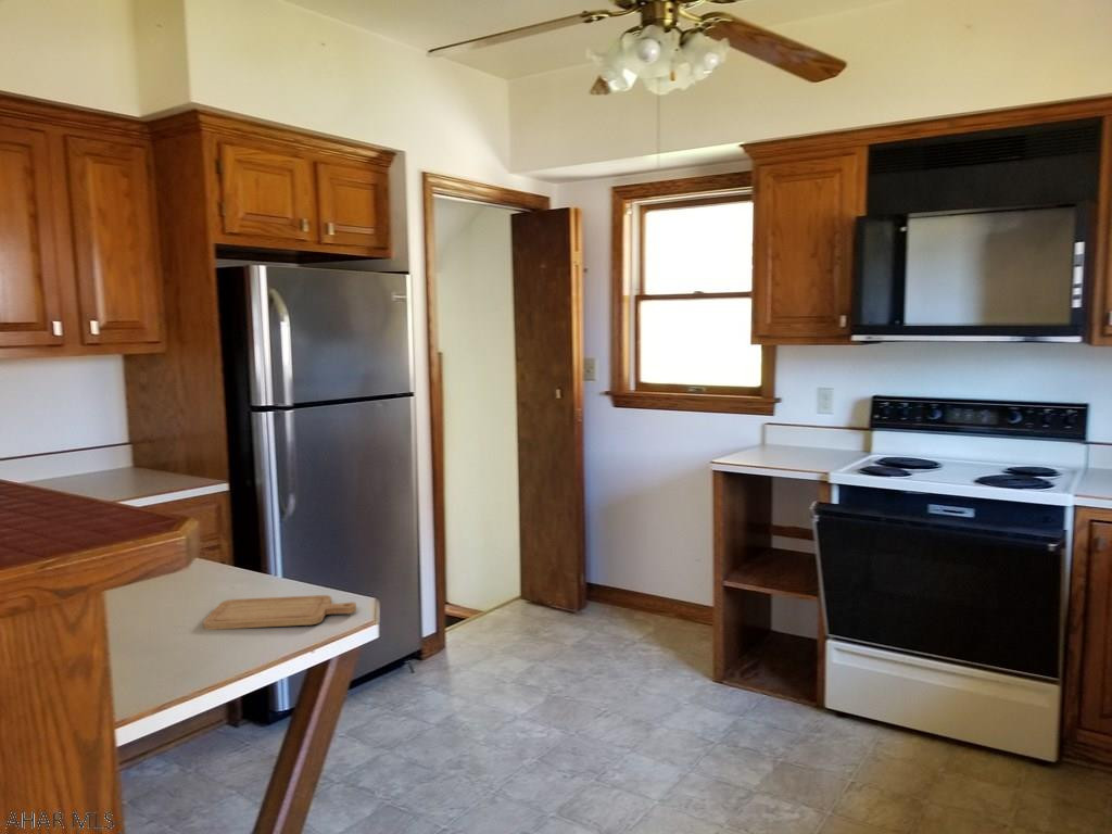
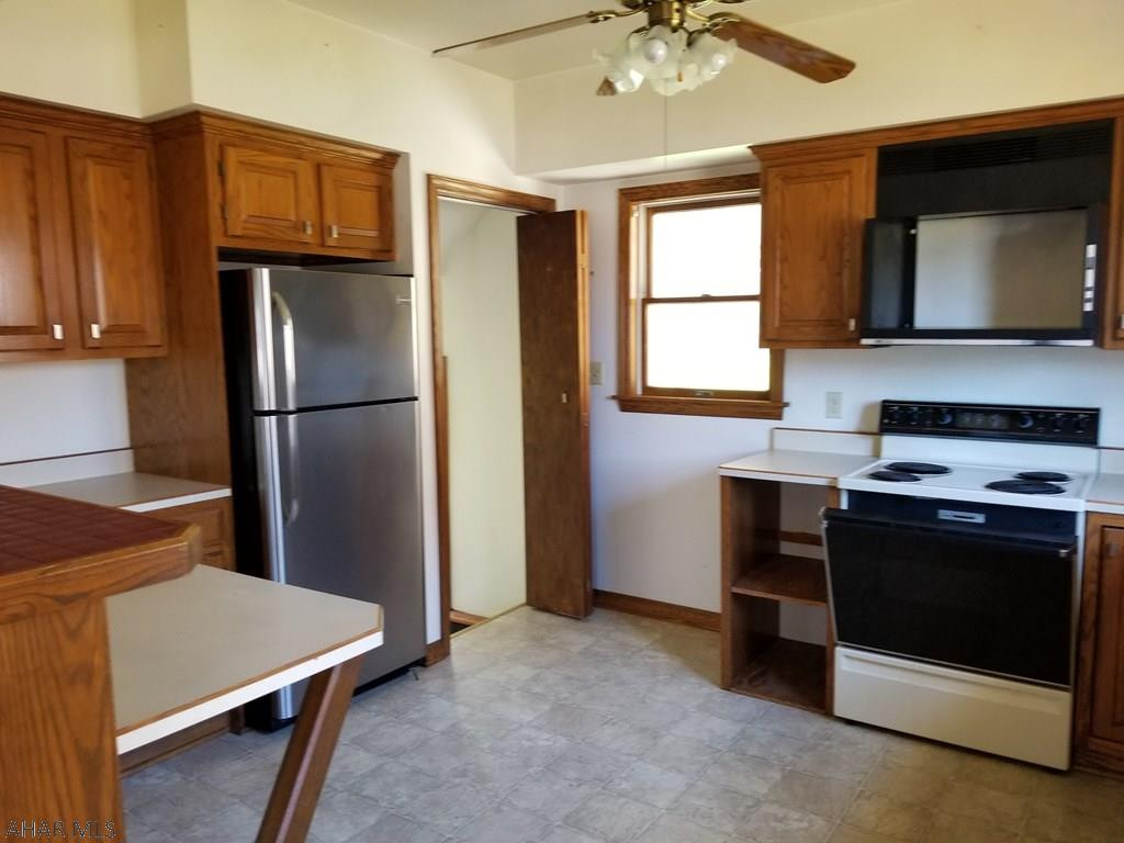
- chopping board (285, 610)
